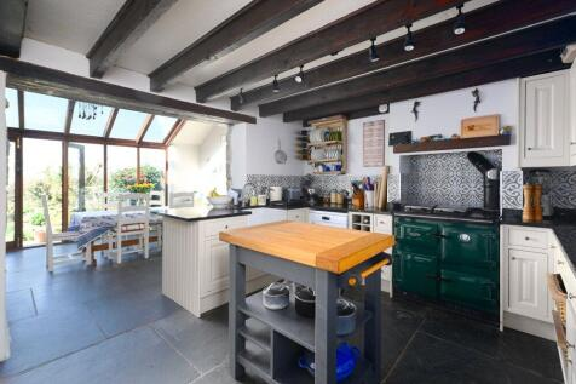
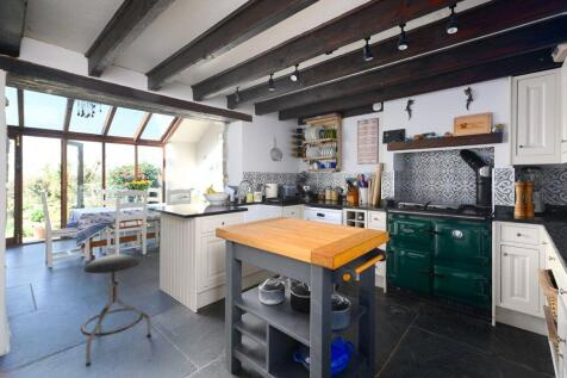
+ stool (111, 302)
